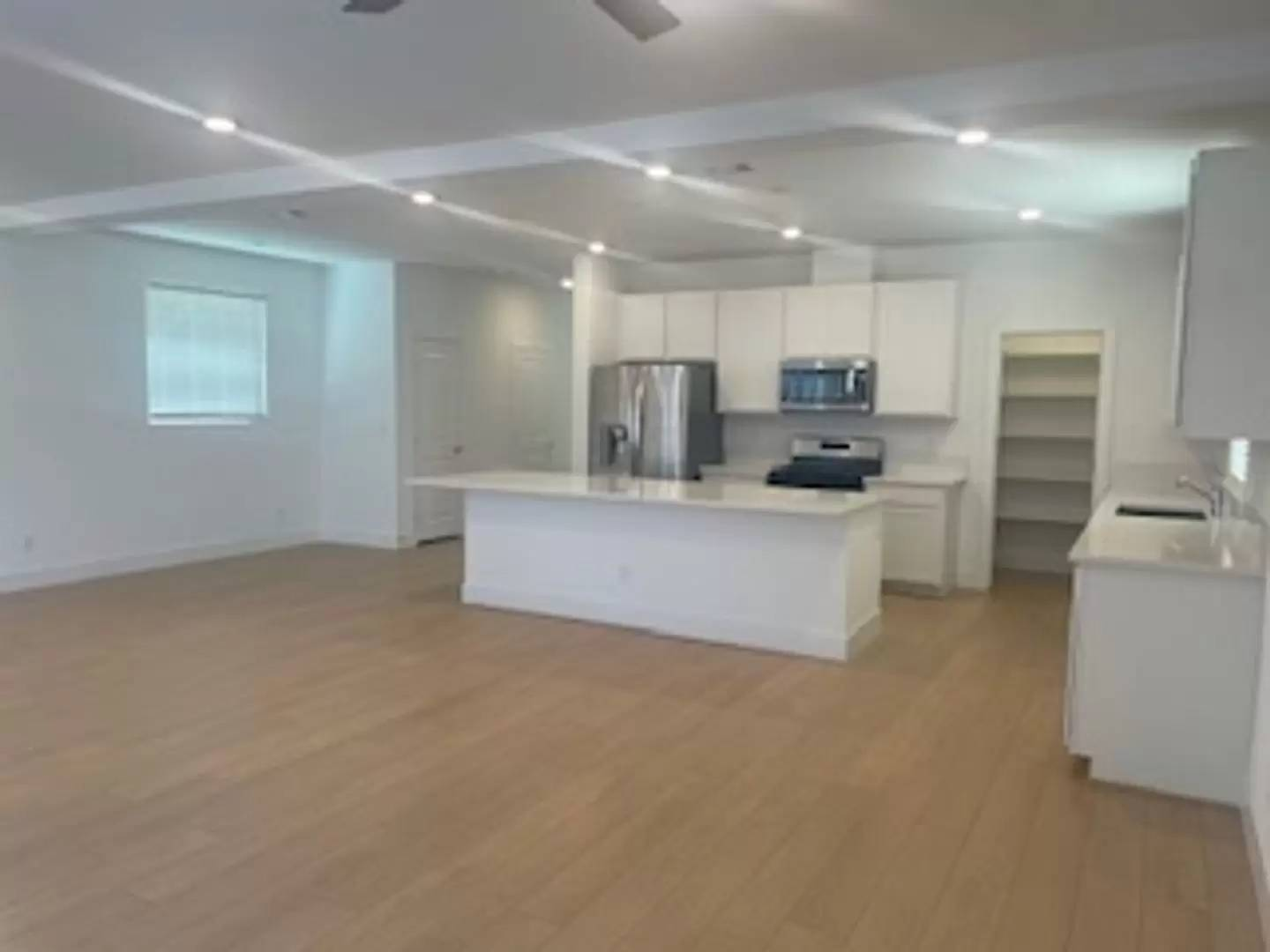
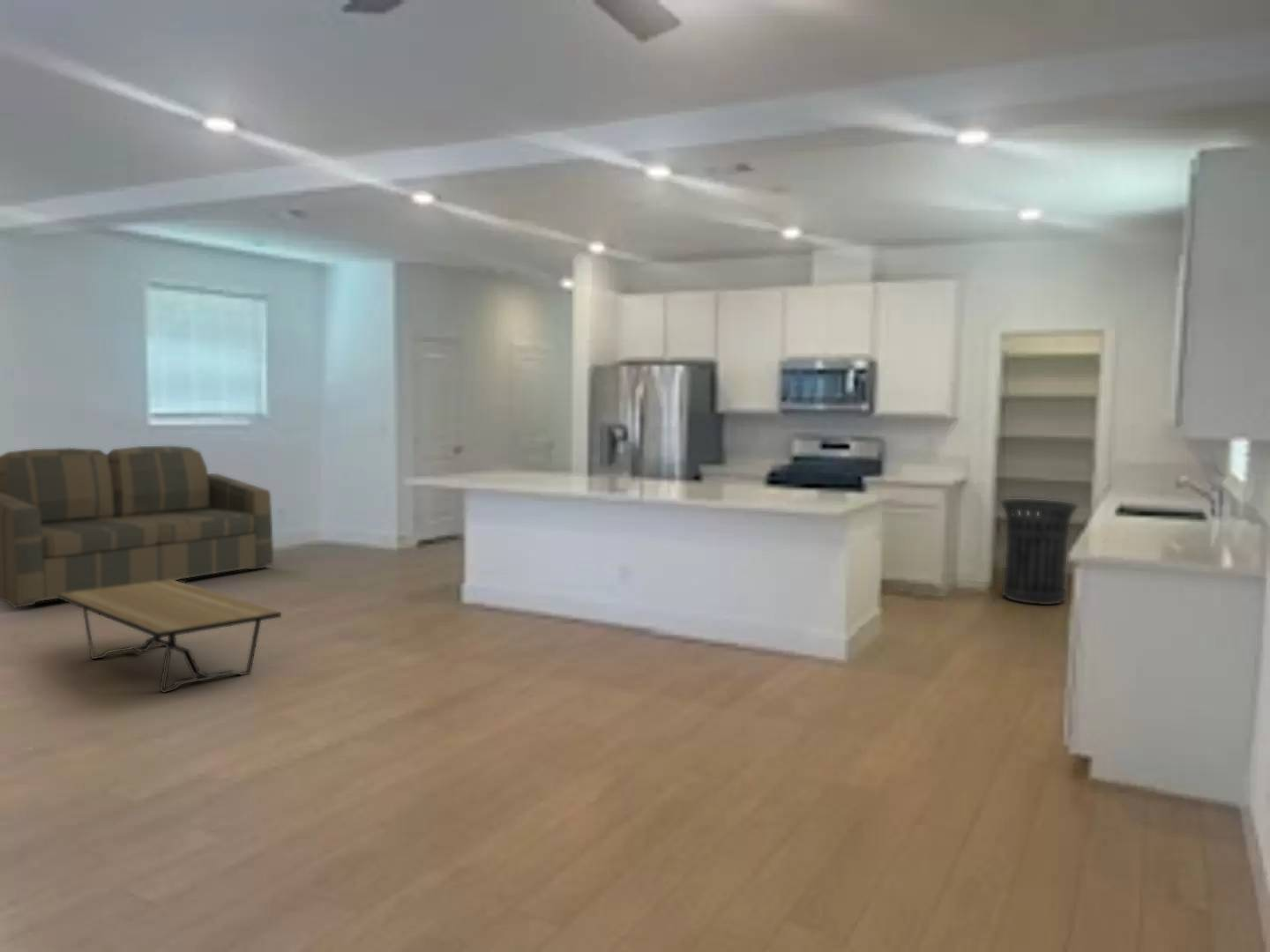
+ coffee table (166, 635)
+ trash can (1035, 551)
+ sofa (131, 516)
